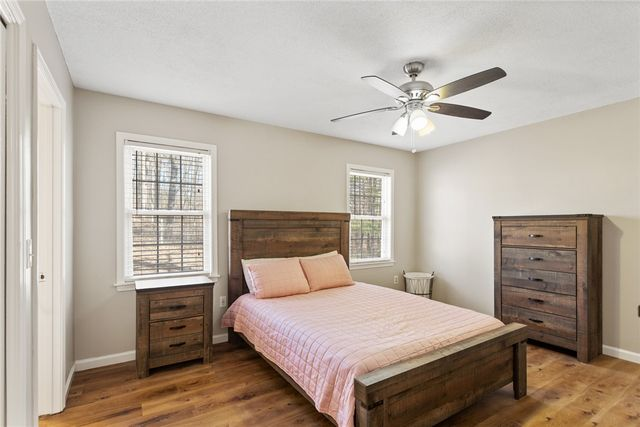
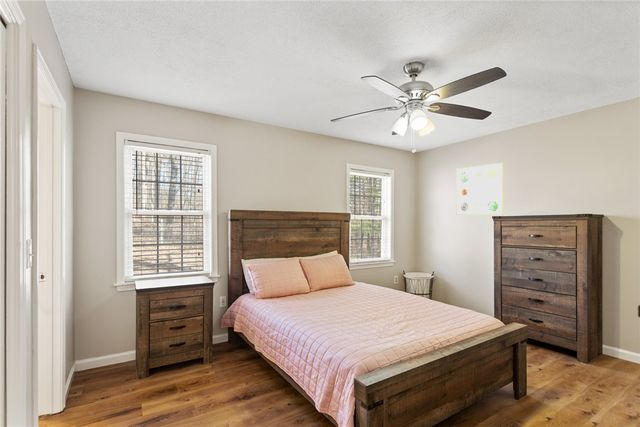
+ wall art (478, 190)
